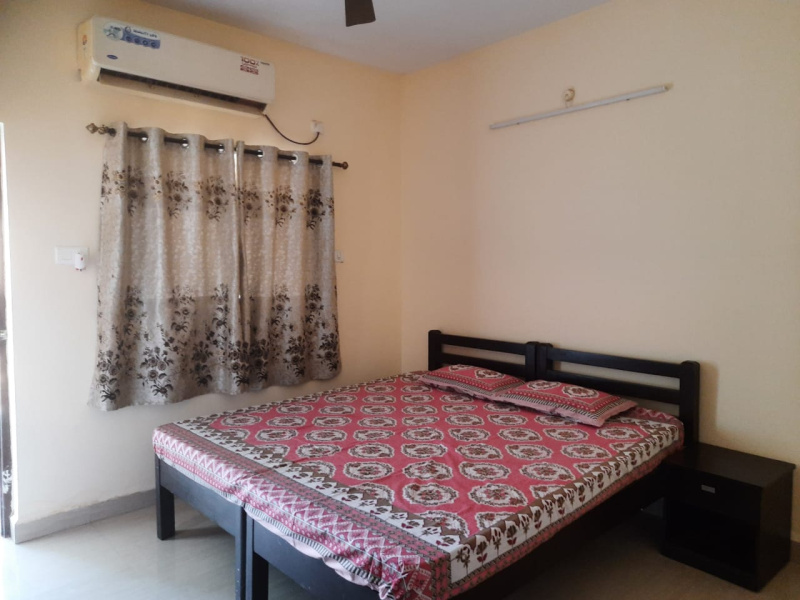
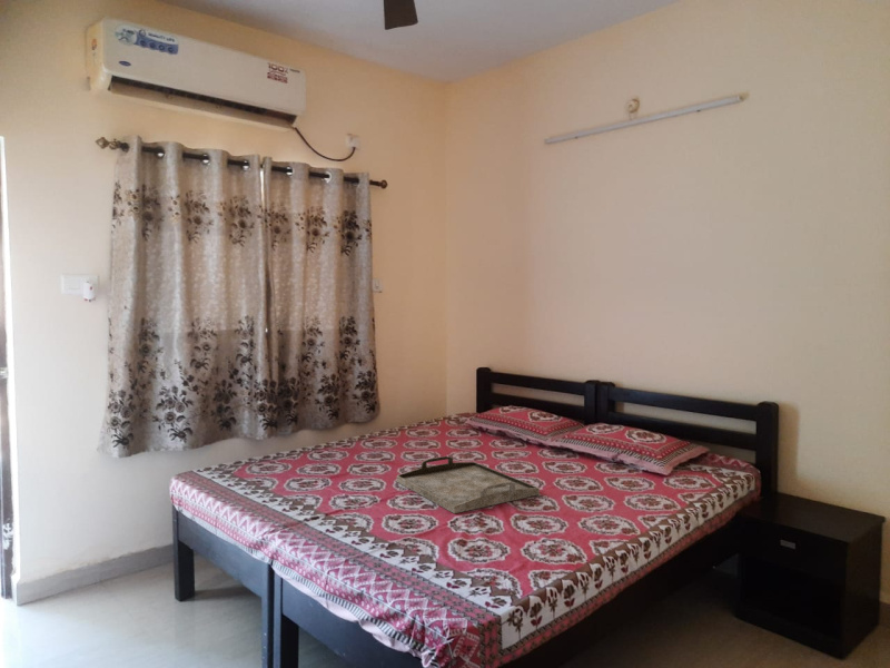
+ serving tray (465, 479)
